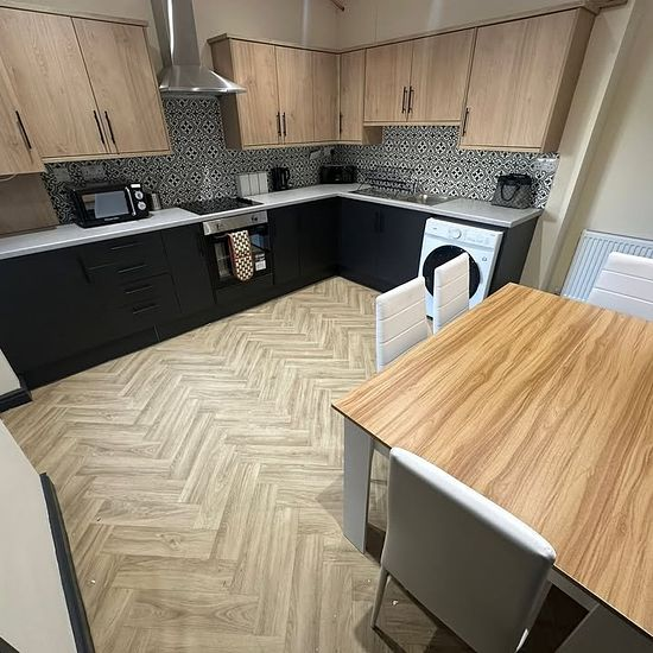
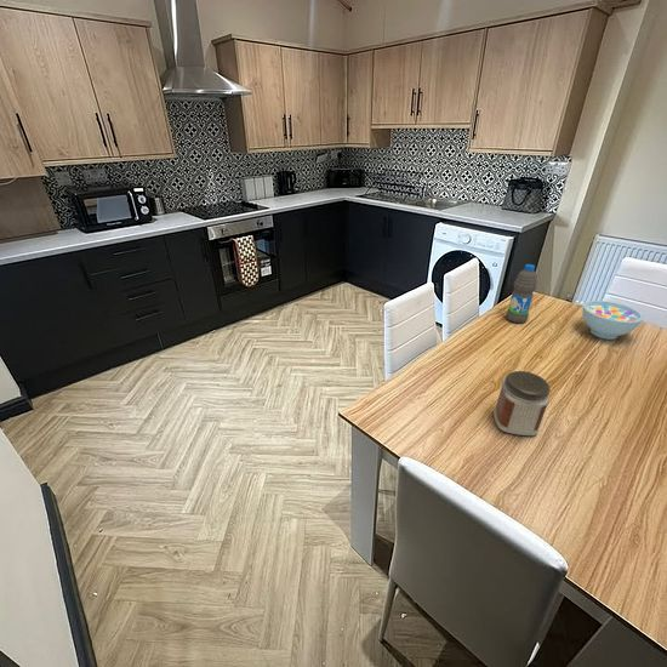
+ water bottle (523, 292)
+ bowl (608, 321)
+ jar (520, 401)
